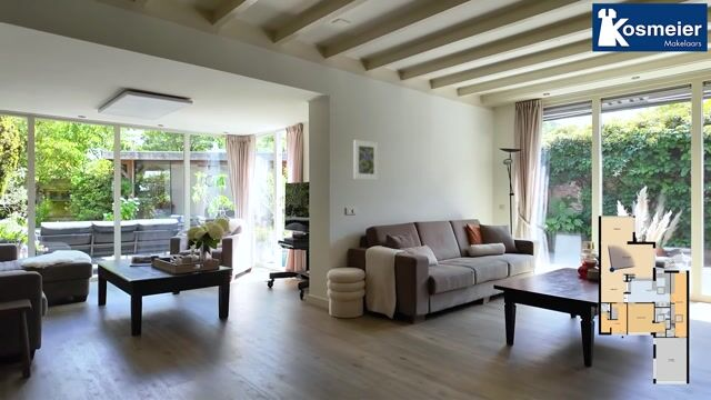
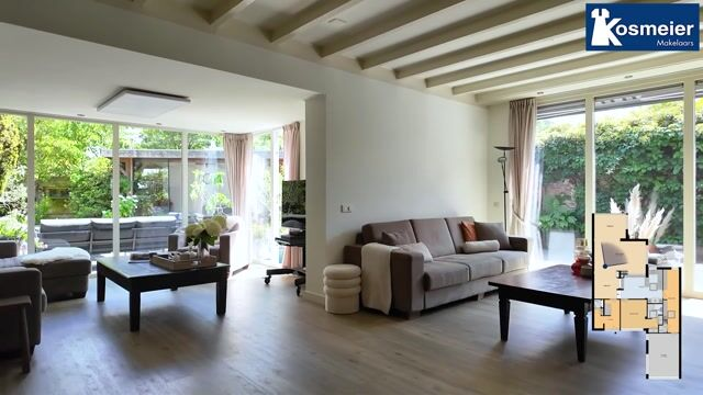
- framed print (365, 160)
